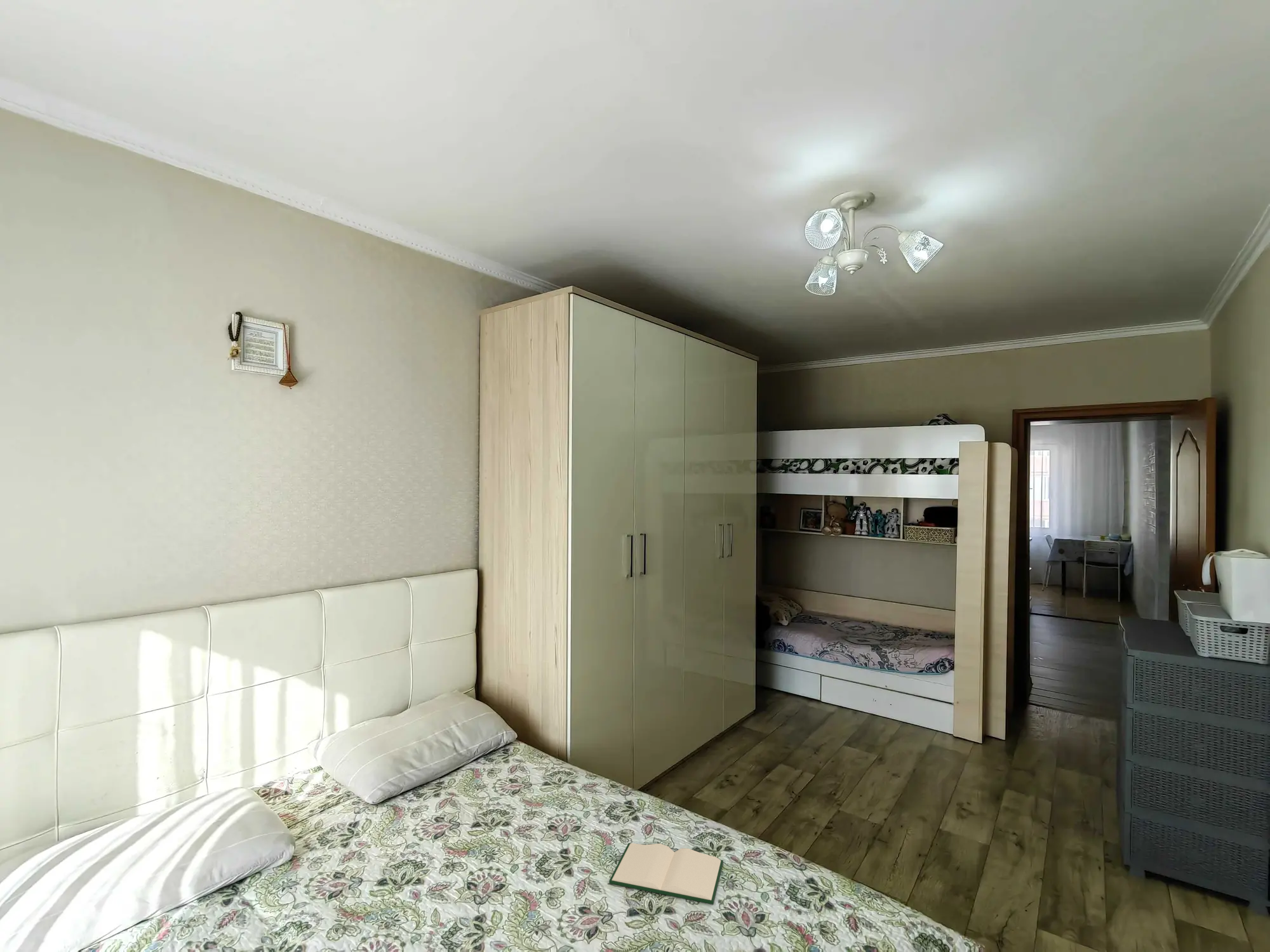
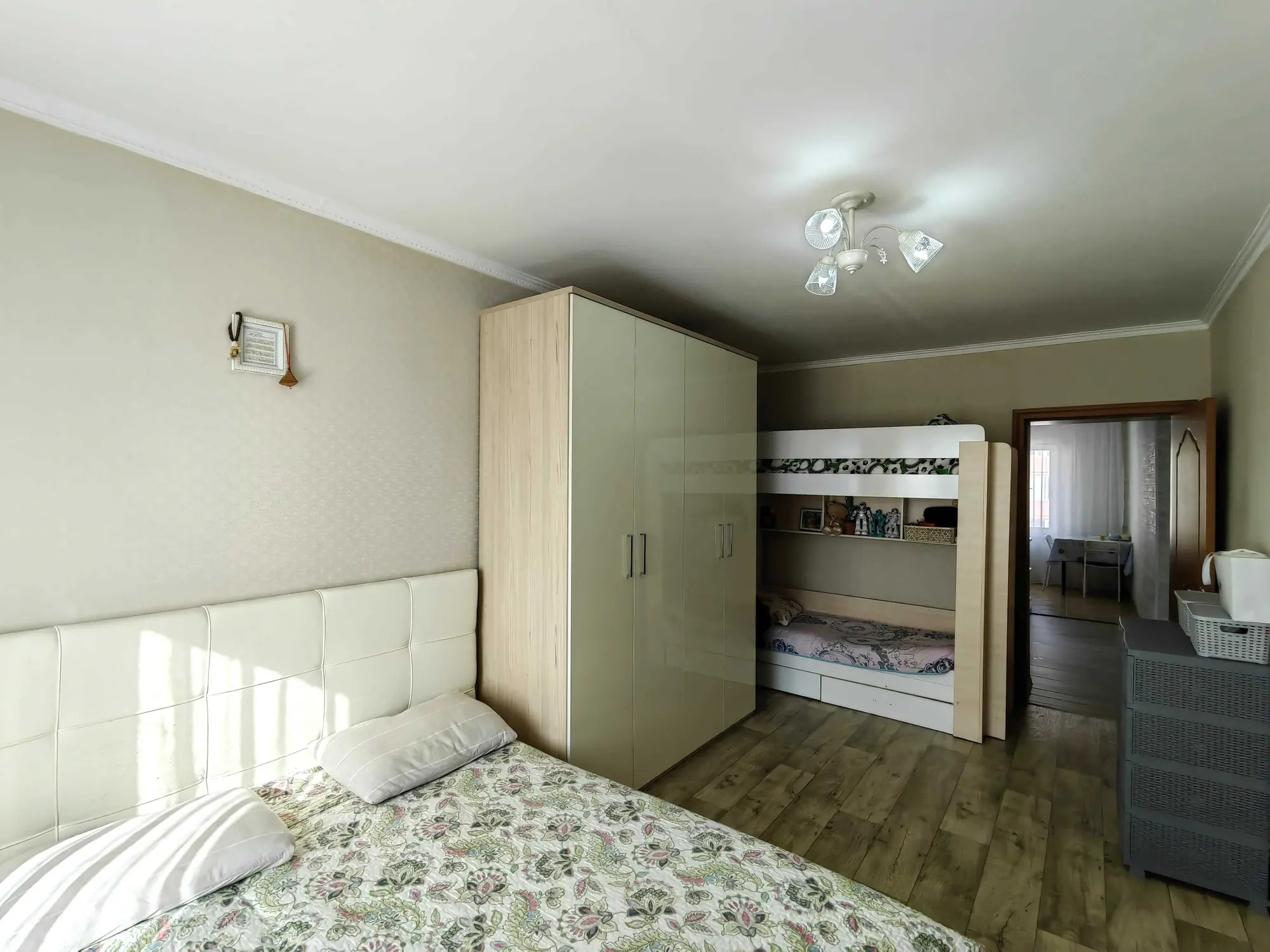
- hardback book (667, 868)
